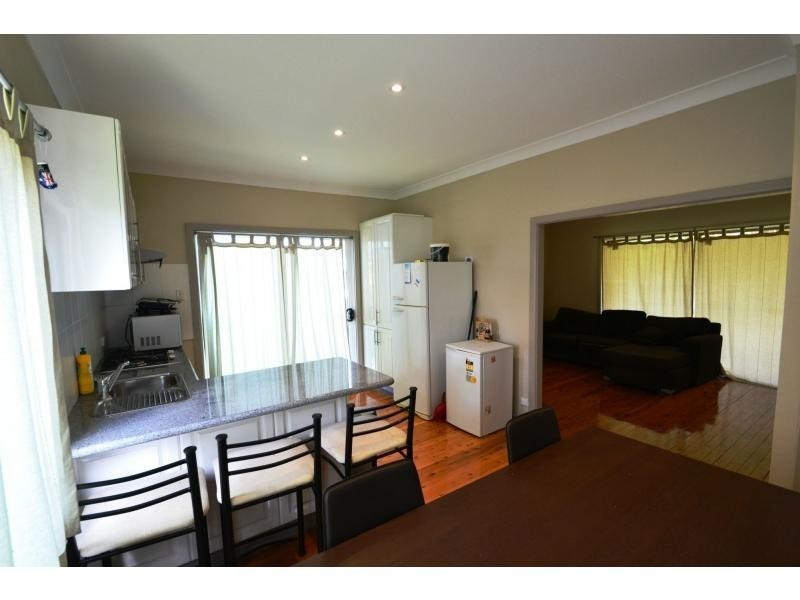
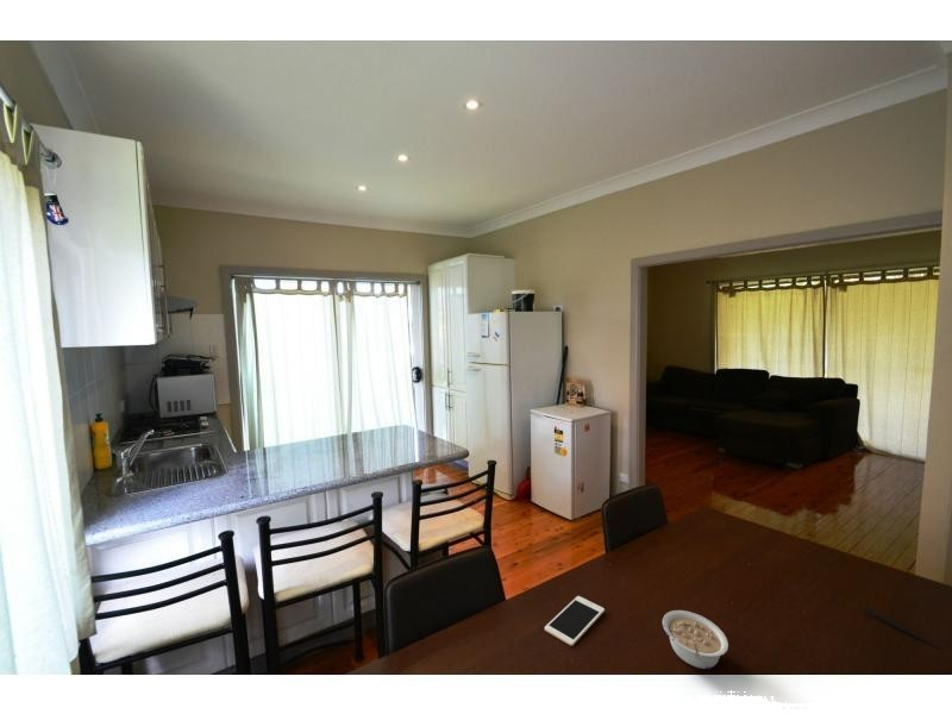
+ legume (695, 641)
+ cell phone (575, 619)
+ pen (897, 626)
